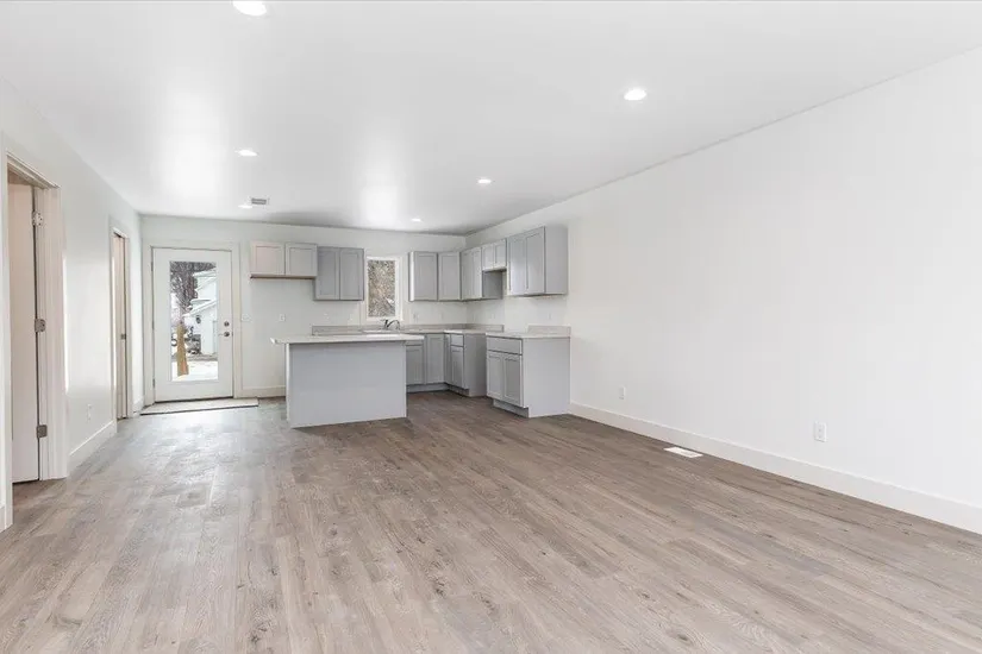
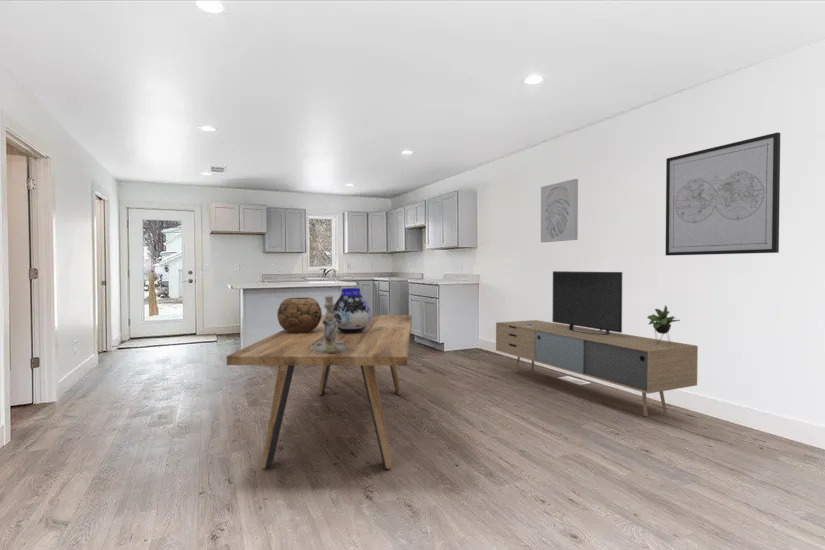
+ vase (351, 309)
+ wall art (558, 212)
+ dining table (347, 364)
+ media console (580, 330)
+ wall art (716, 200)
+ decorative bowl (299, 314)
+ candlestick (331, 322)
